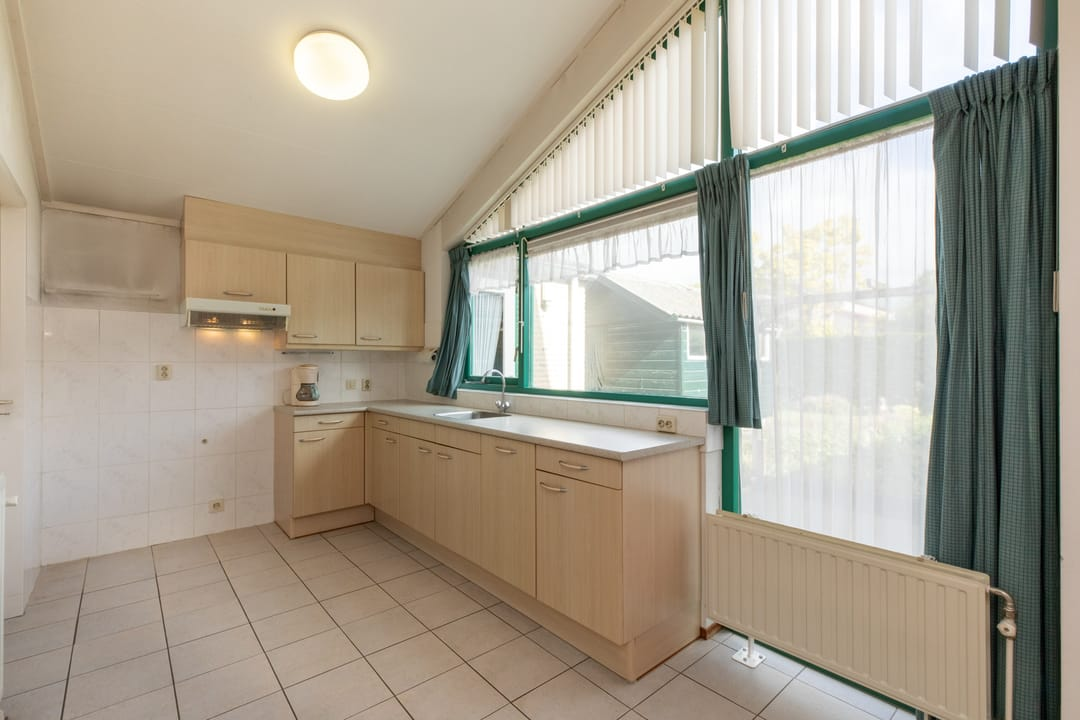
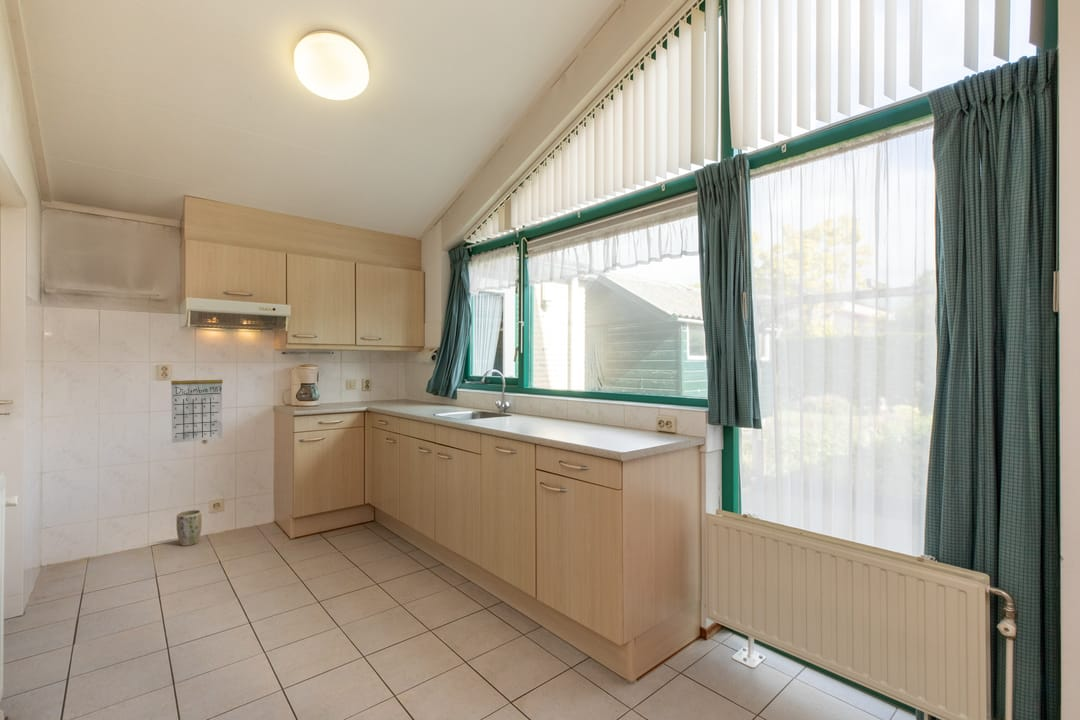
+ plant pot (189, 528)
+ calendar (197, 403)
